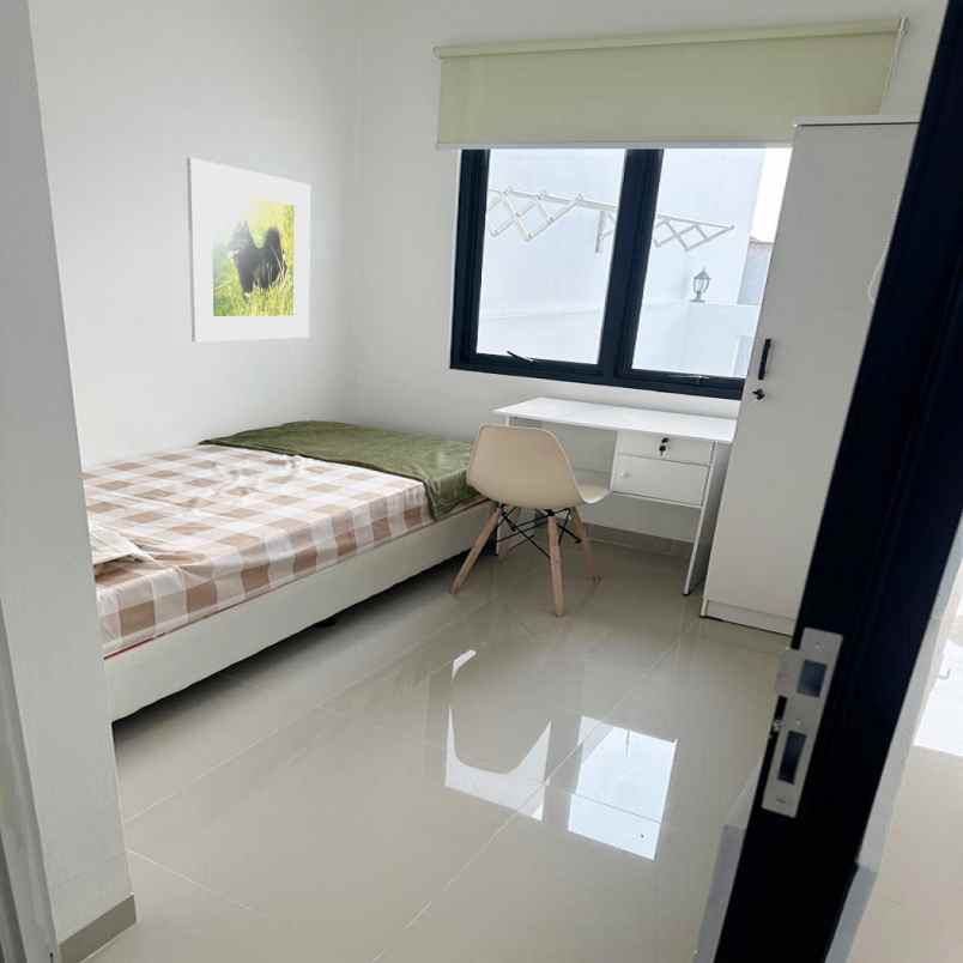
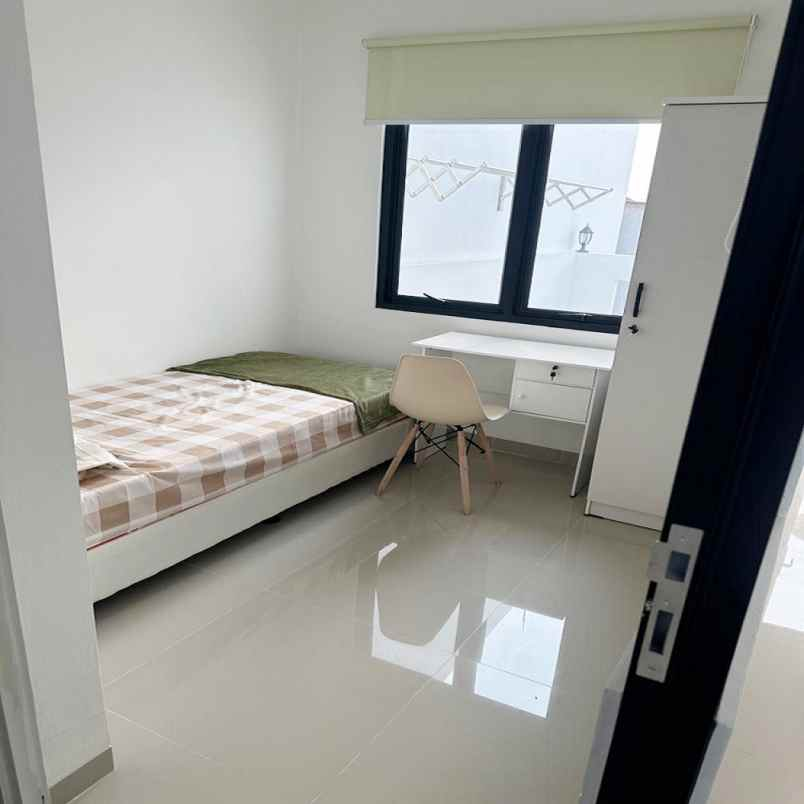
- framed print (254, 258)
